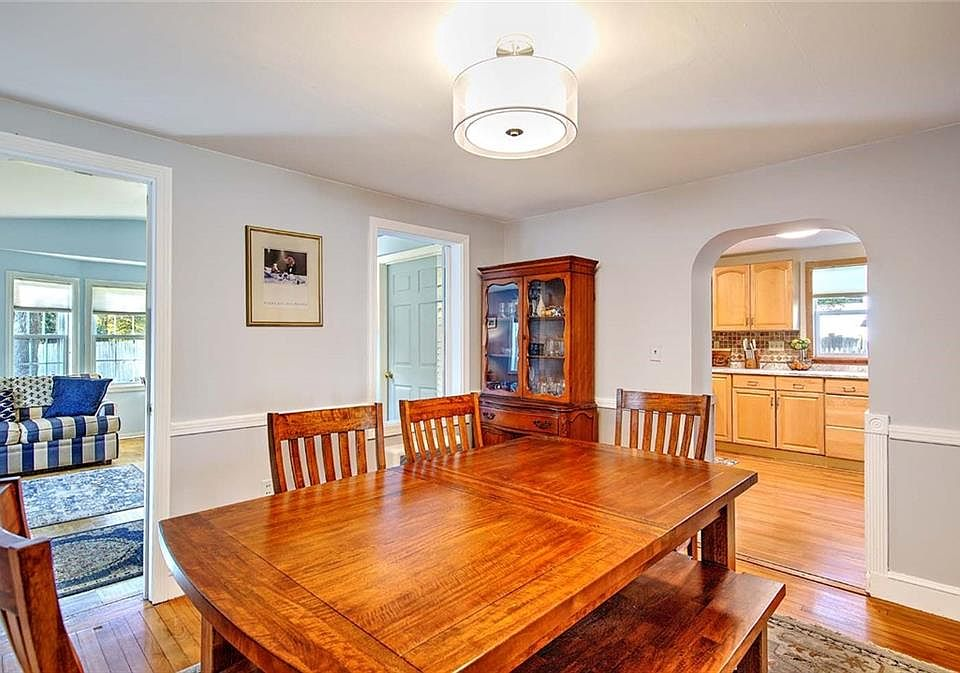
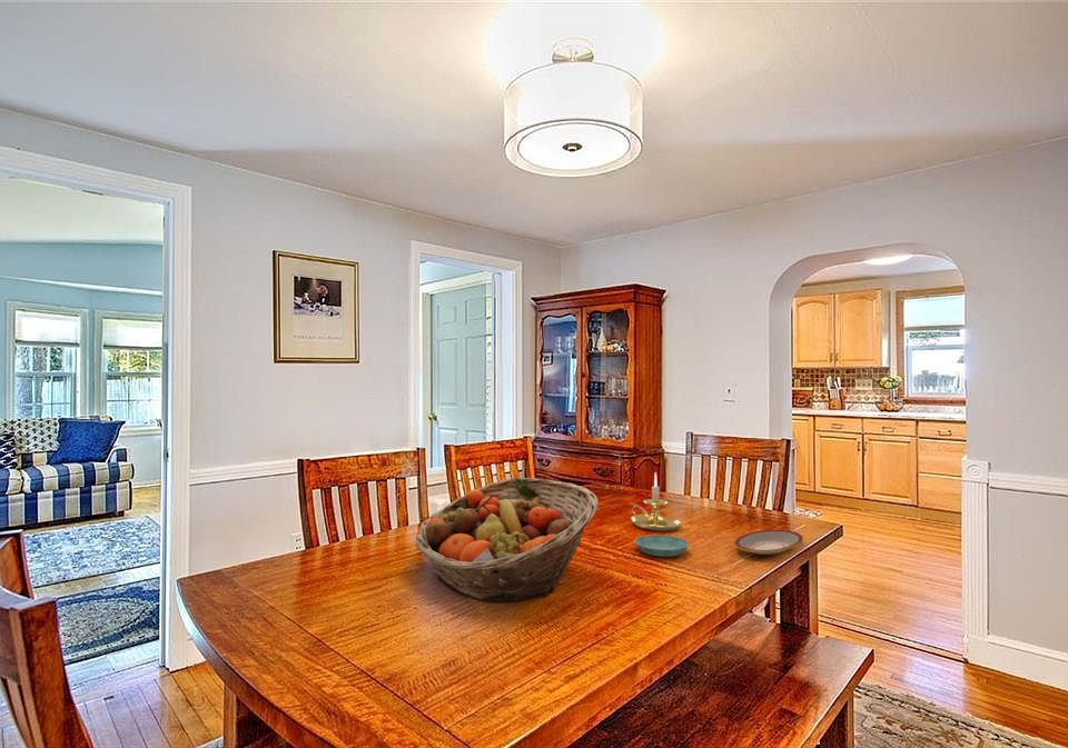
+ fruit basket (505, 531)
+ plate (769, 543)
+ saucer (661, 546)
+ candle holder (652, 498)
